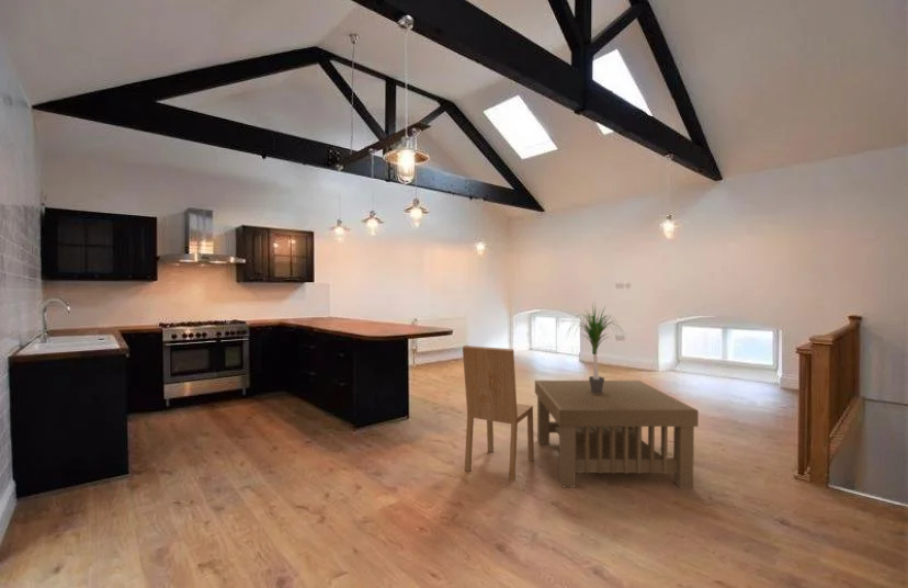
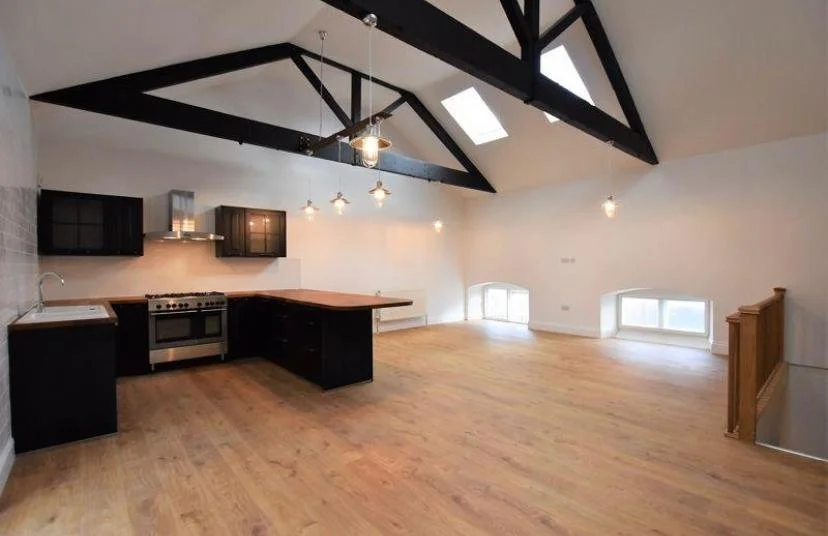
- dining chair (499, 404)
- potted plant (594, 346)
- coffee table (604, 427)
